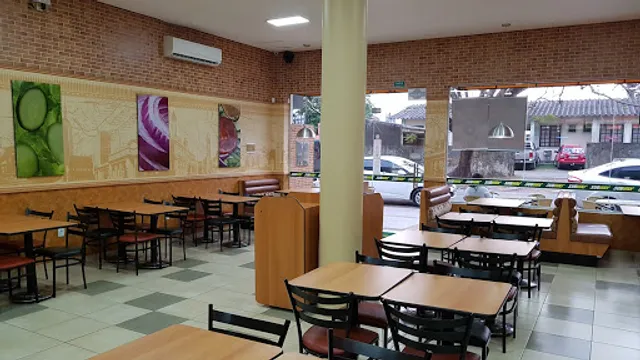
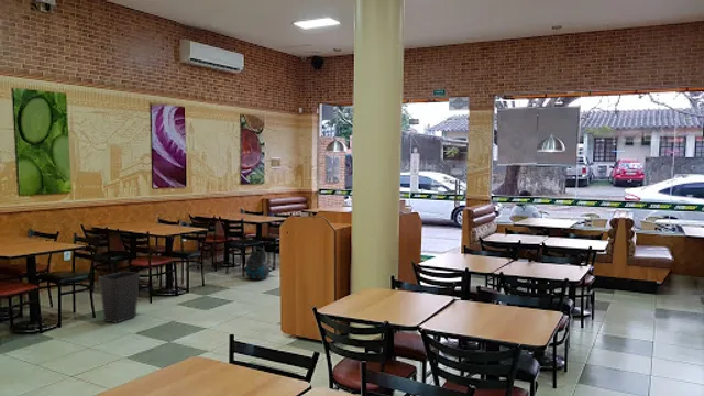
+ waste basket (120, 297)
+ vacuum cleaner (256, 263)
